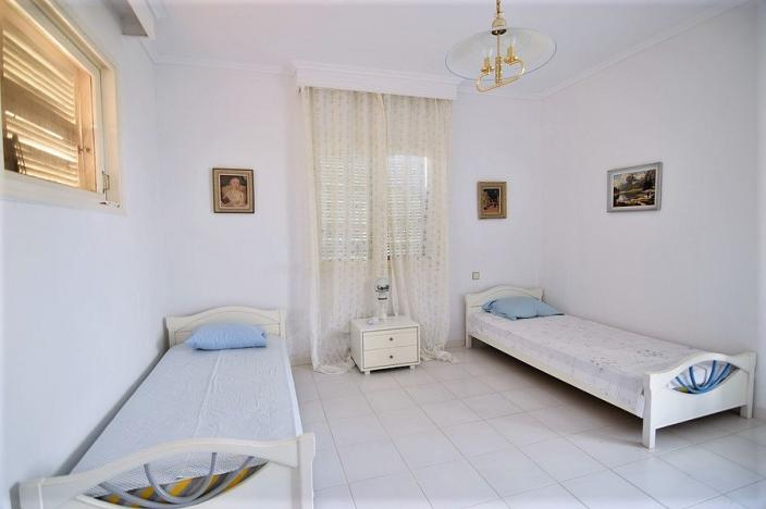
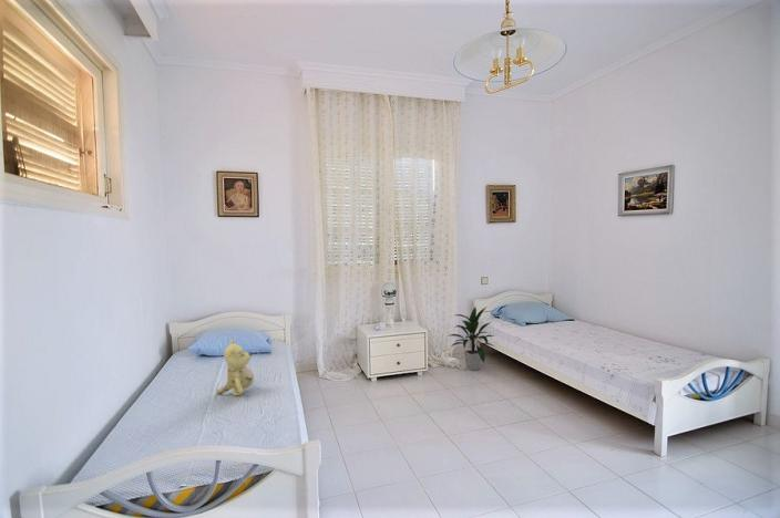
+ indoor plant (472, 338)
+ teddy bear (234, 366)
